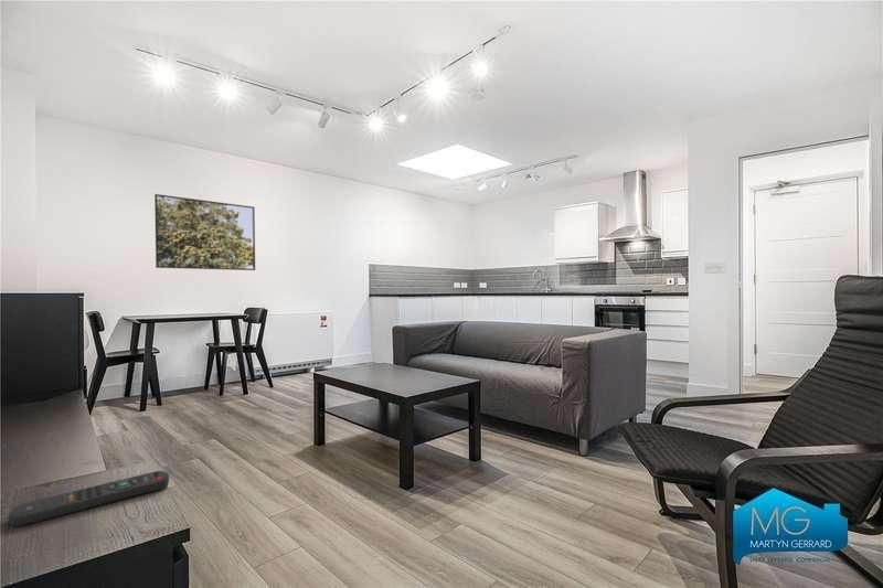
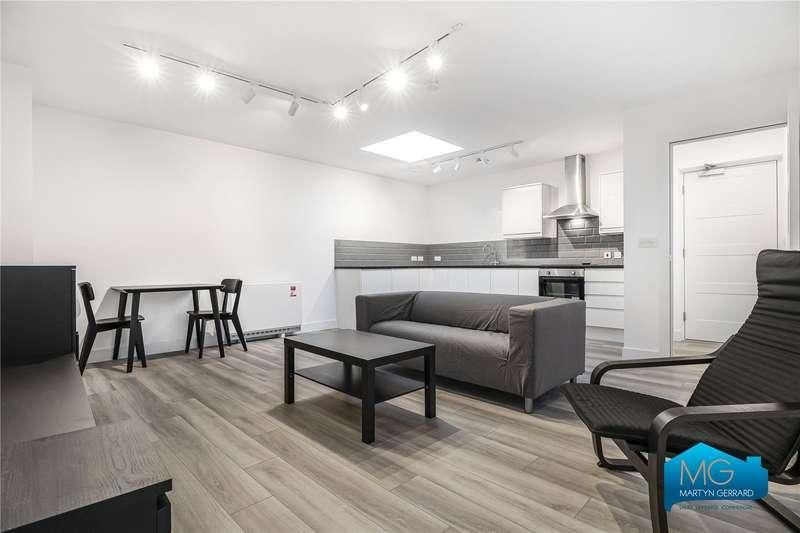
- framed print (209, 235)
- remote control (96, 494)
